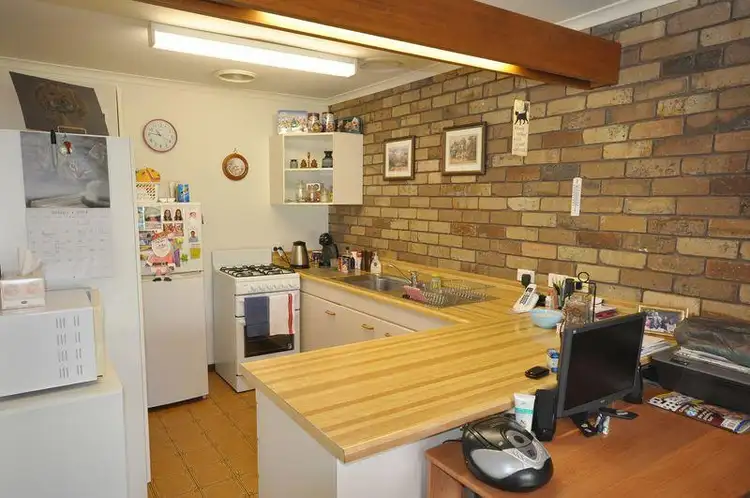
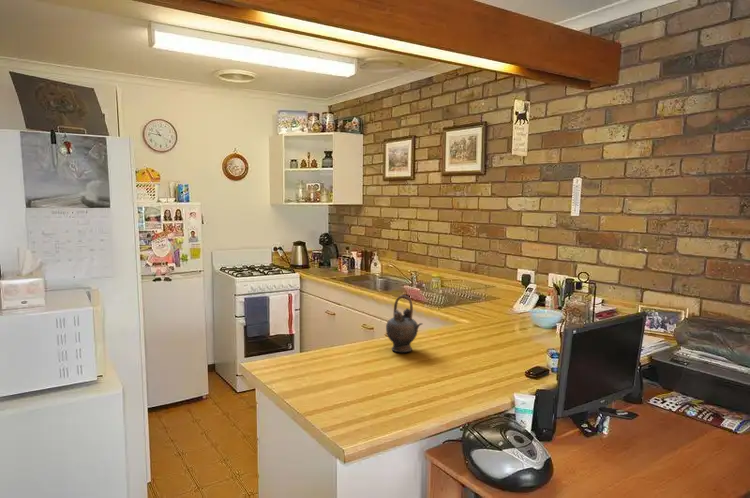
+ teapot (405, 323)
